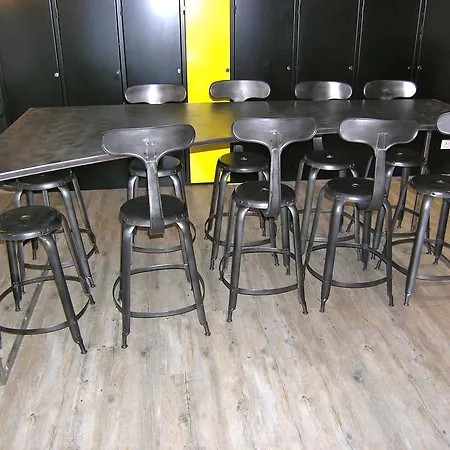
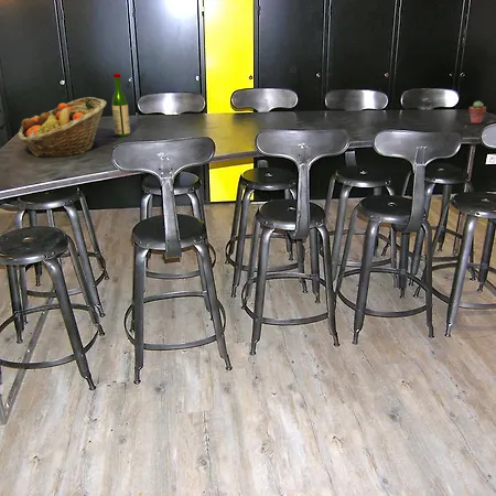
+ fruit basket (63, 126)
+ wine bottle (119, 105)
+ potted succulent (477, 111)
